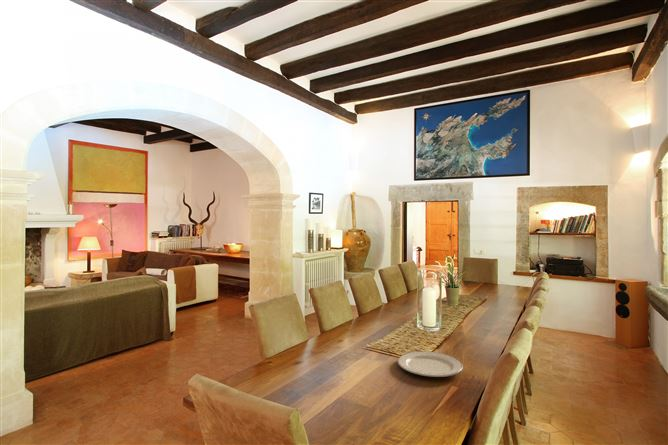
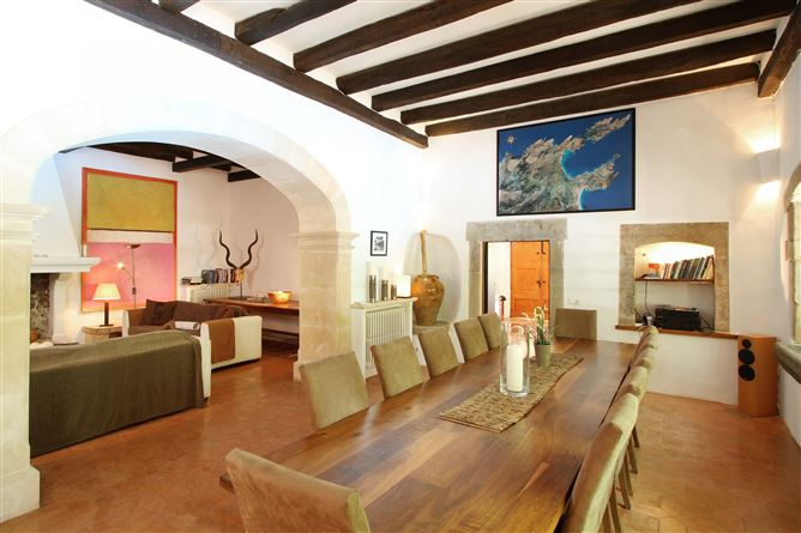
- chinaware (429, 364)
